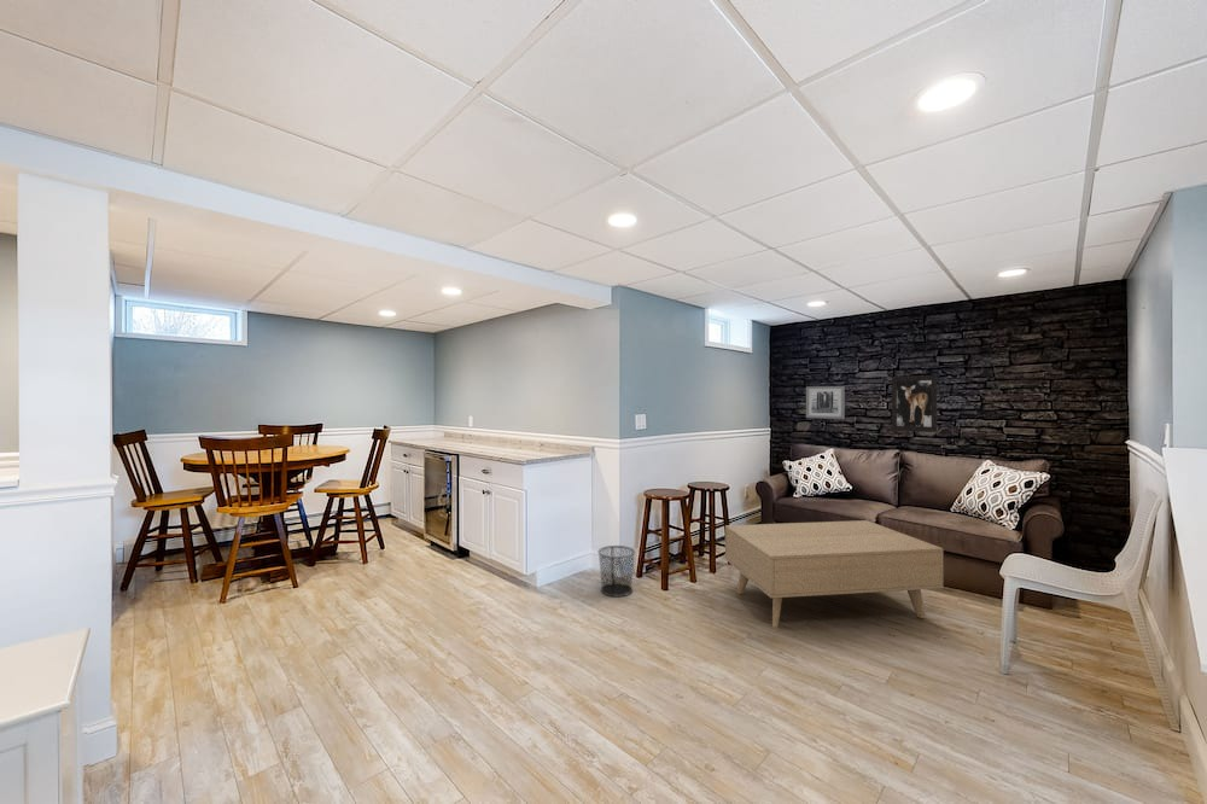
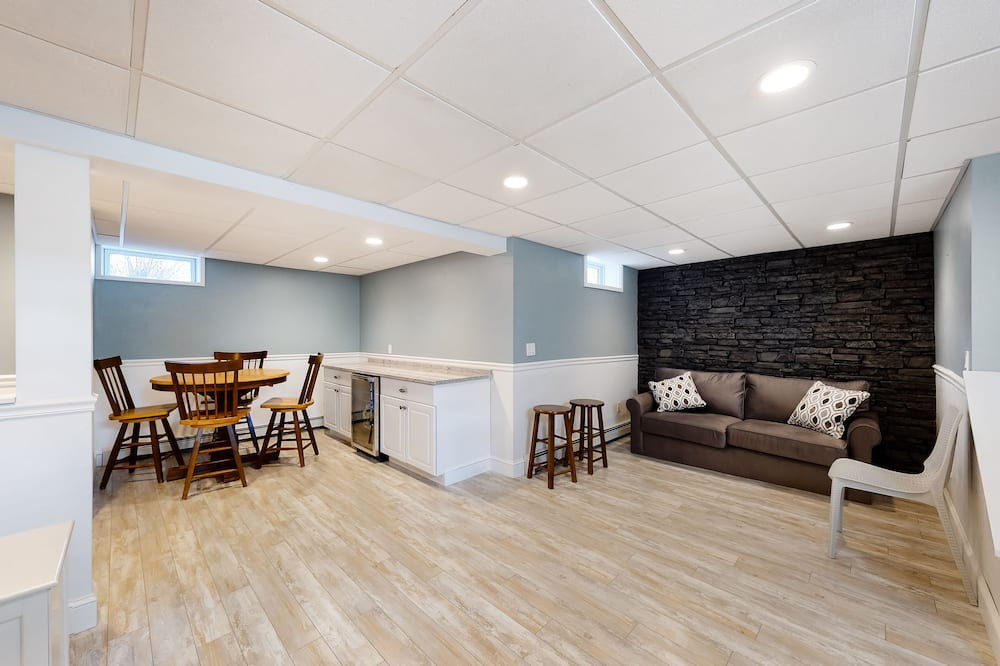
- waste bin (616, 570)
- wall art (824, 402)
- wall art (914, 403)
- coffee table (823, 569)
